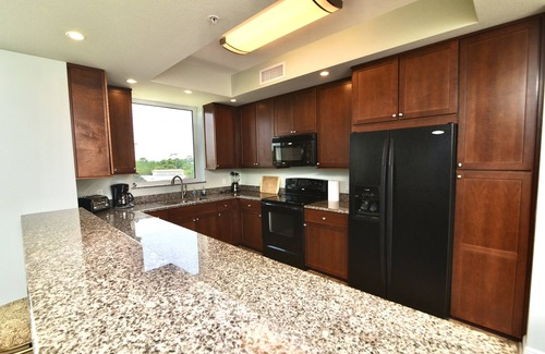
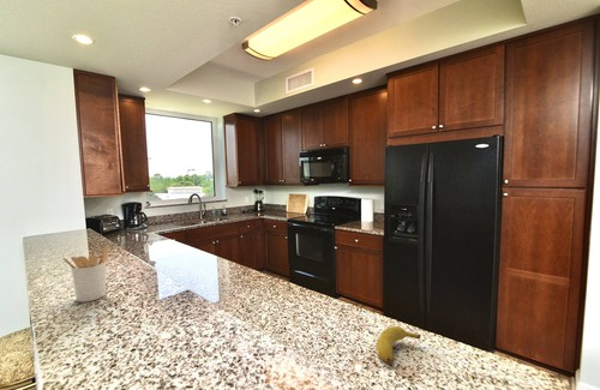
+ banana (394, 342)
+ utensil holder (89, 274)
